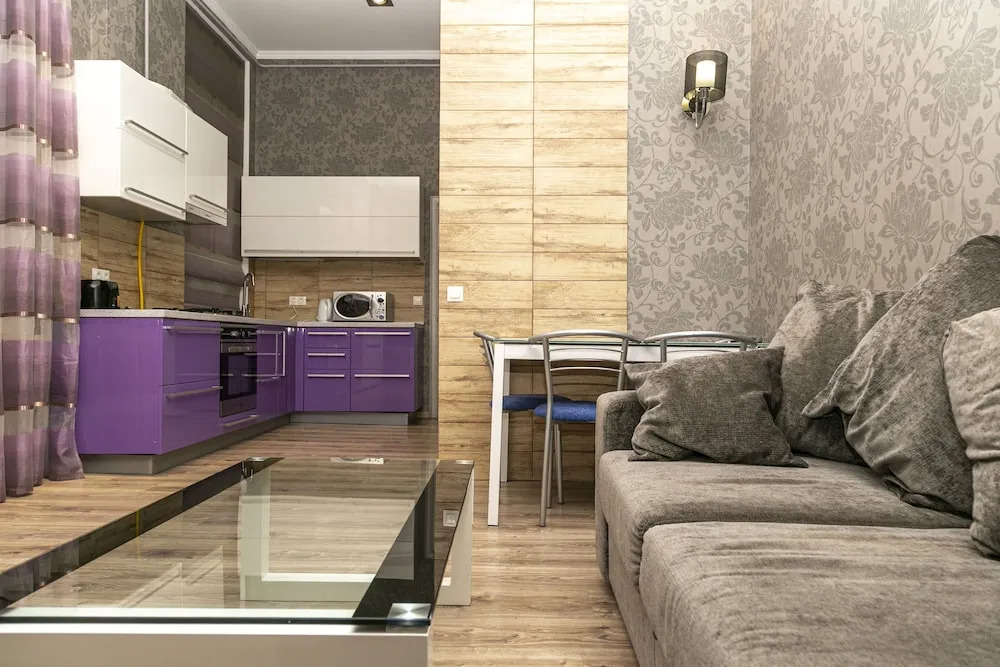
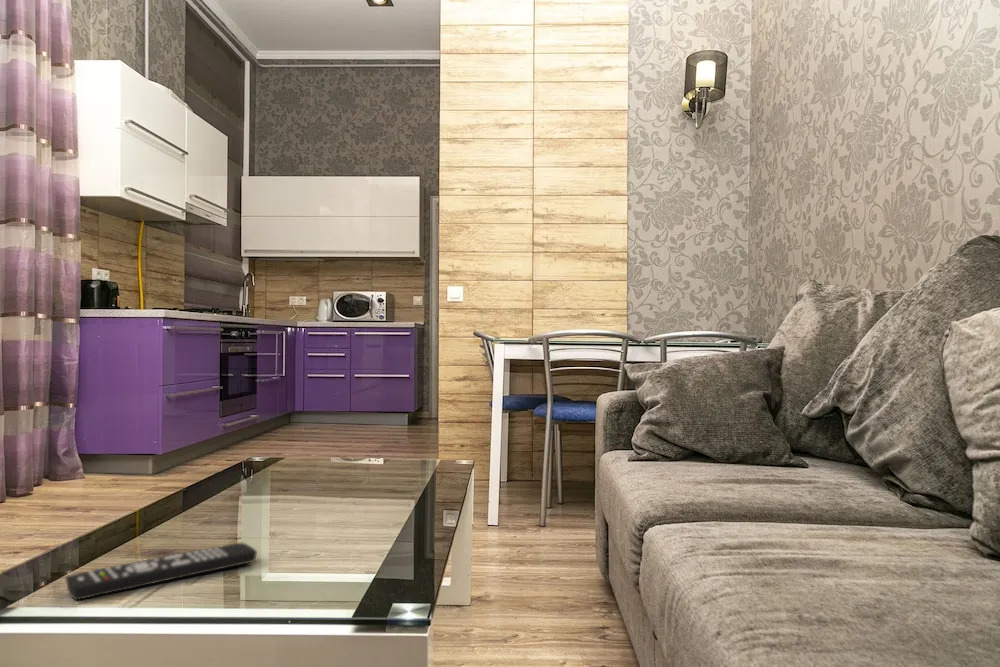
+ remote control (166, 569)
